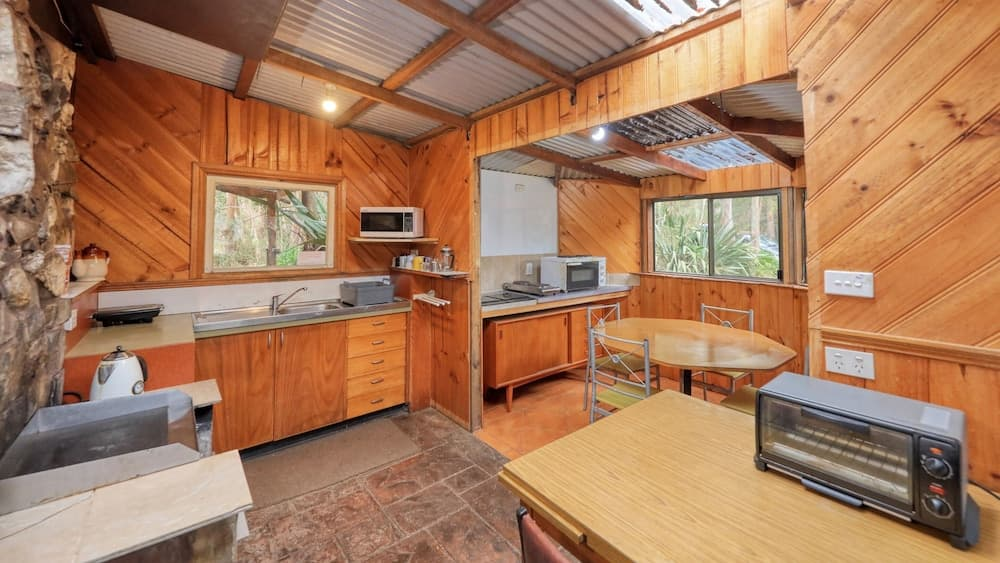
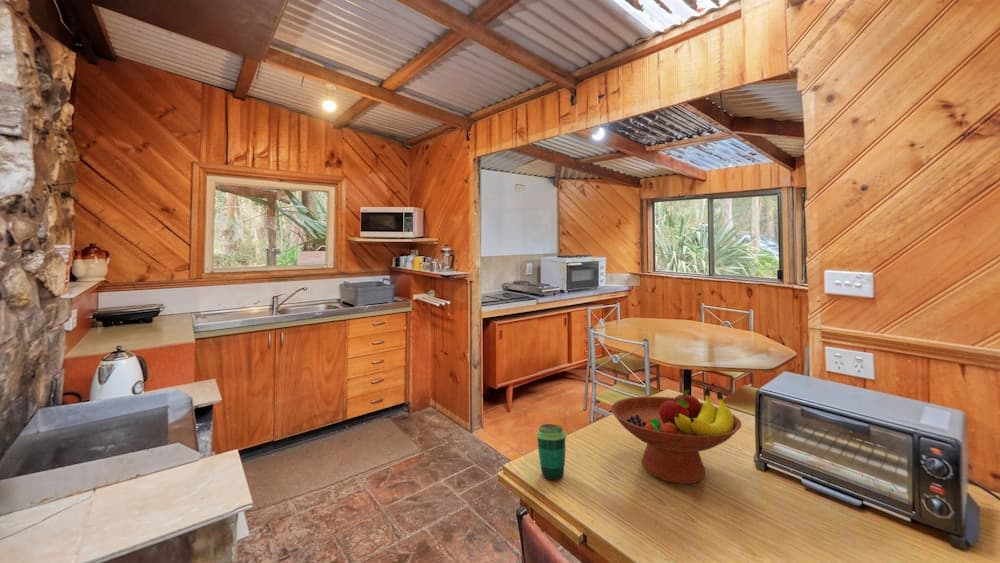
+ fruit bowl (672, 430)
+ cup (551, 450)
